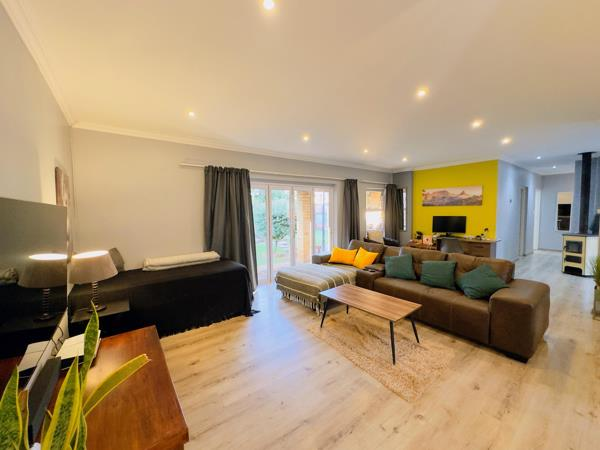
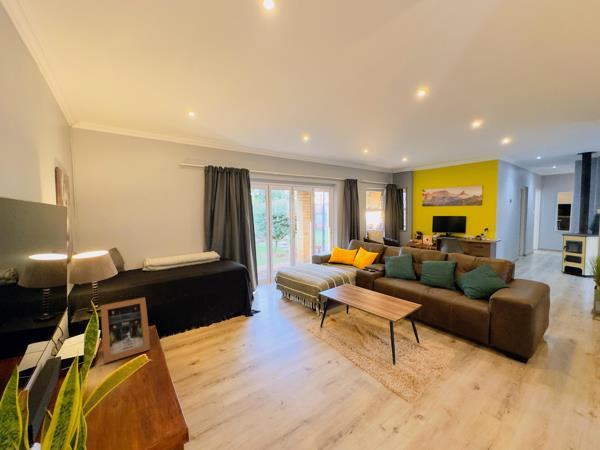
+ picture frame (124, 325)
